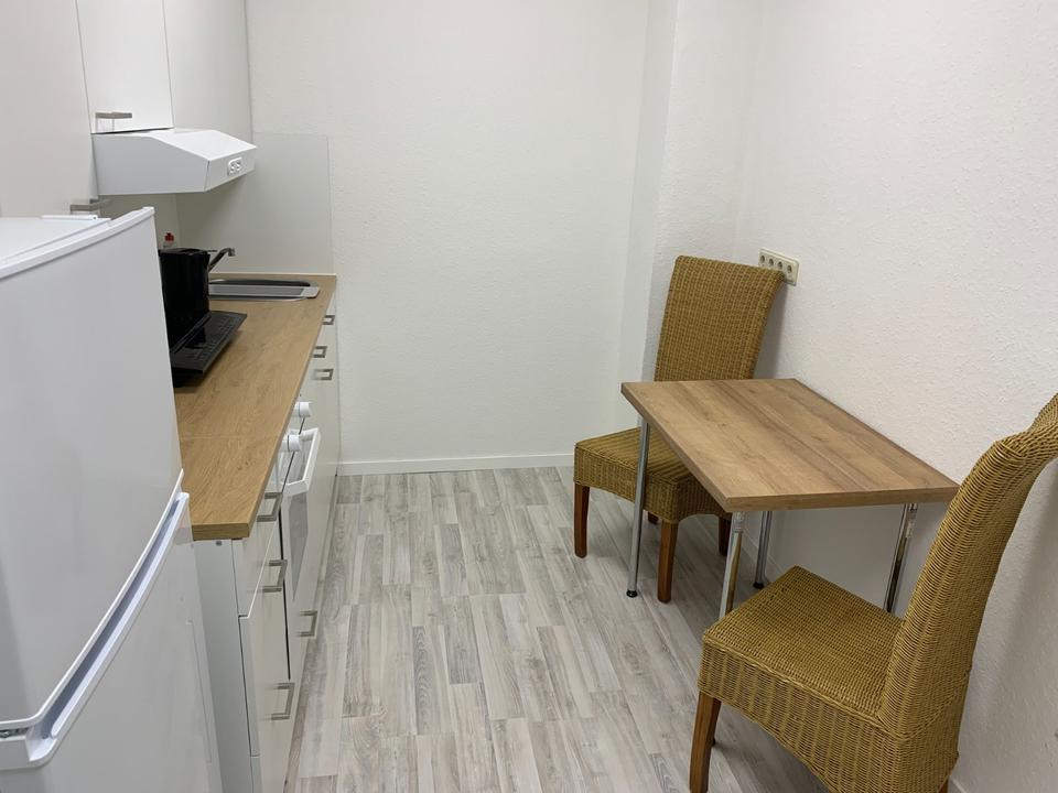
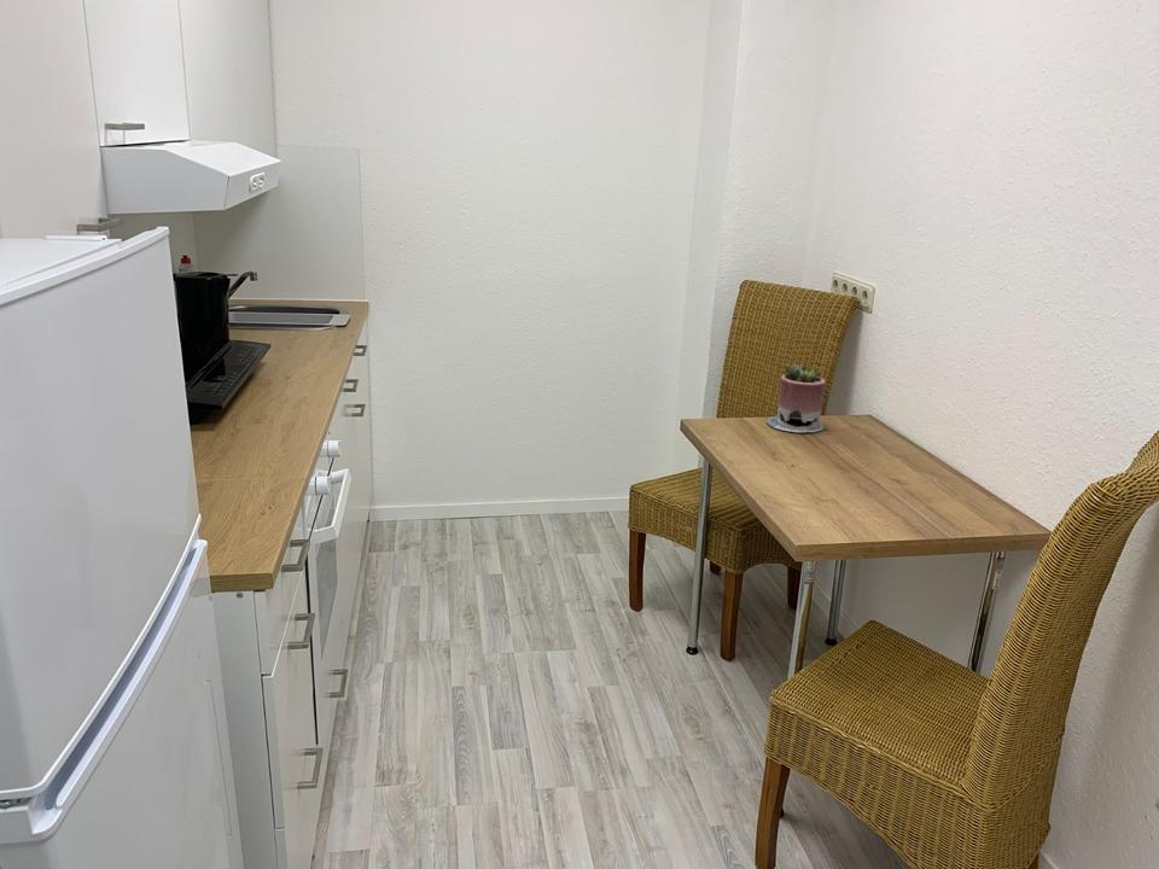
+ succulent planter (798, 395)
